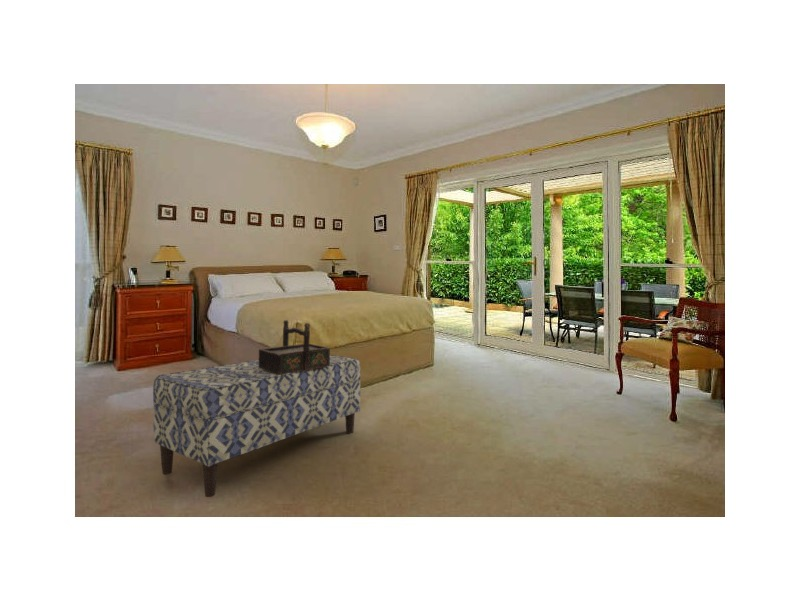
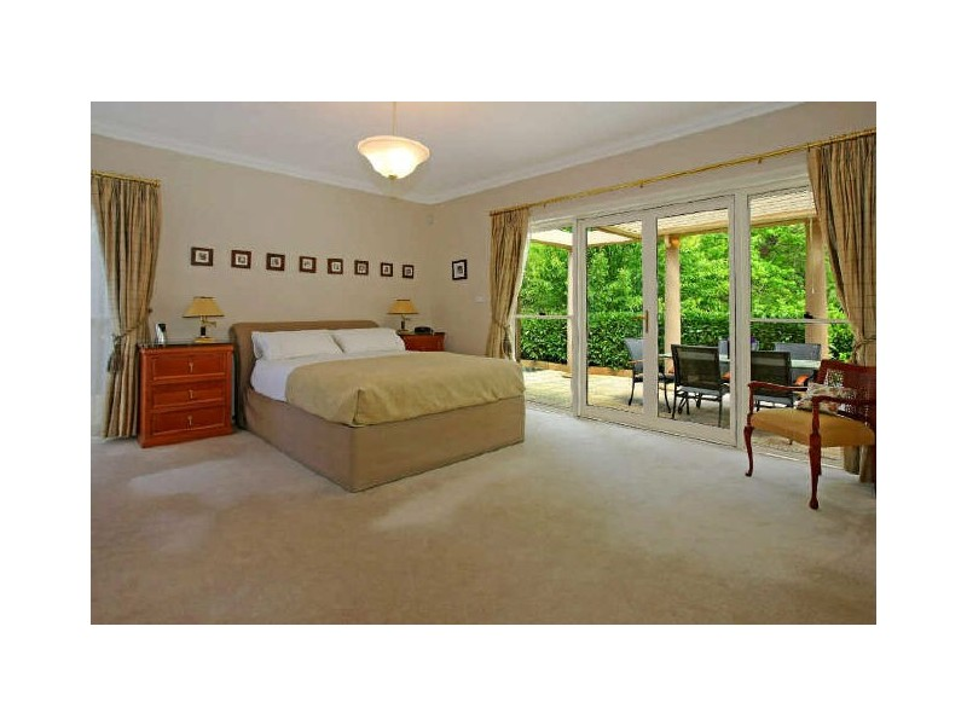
- bench (269, 409)
- decorative box (294, 345)
